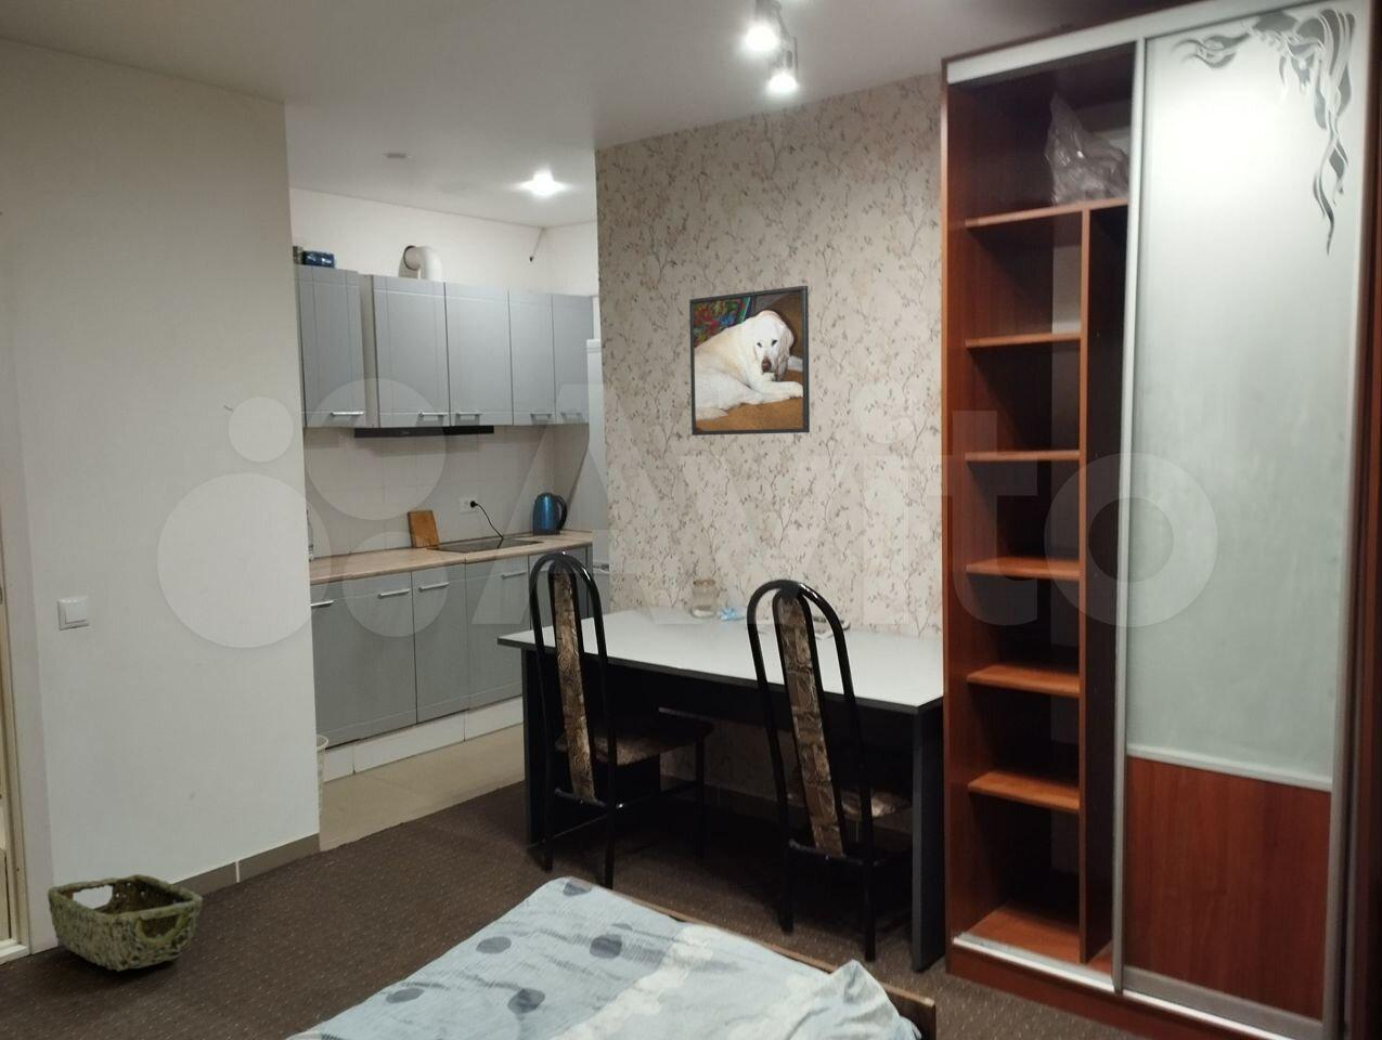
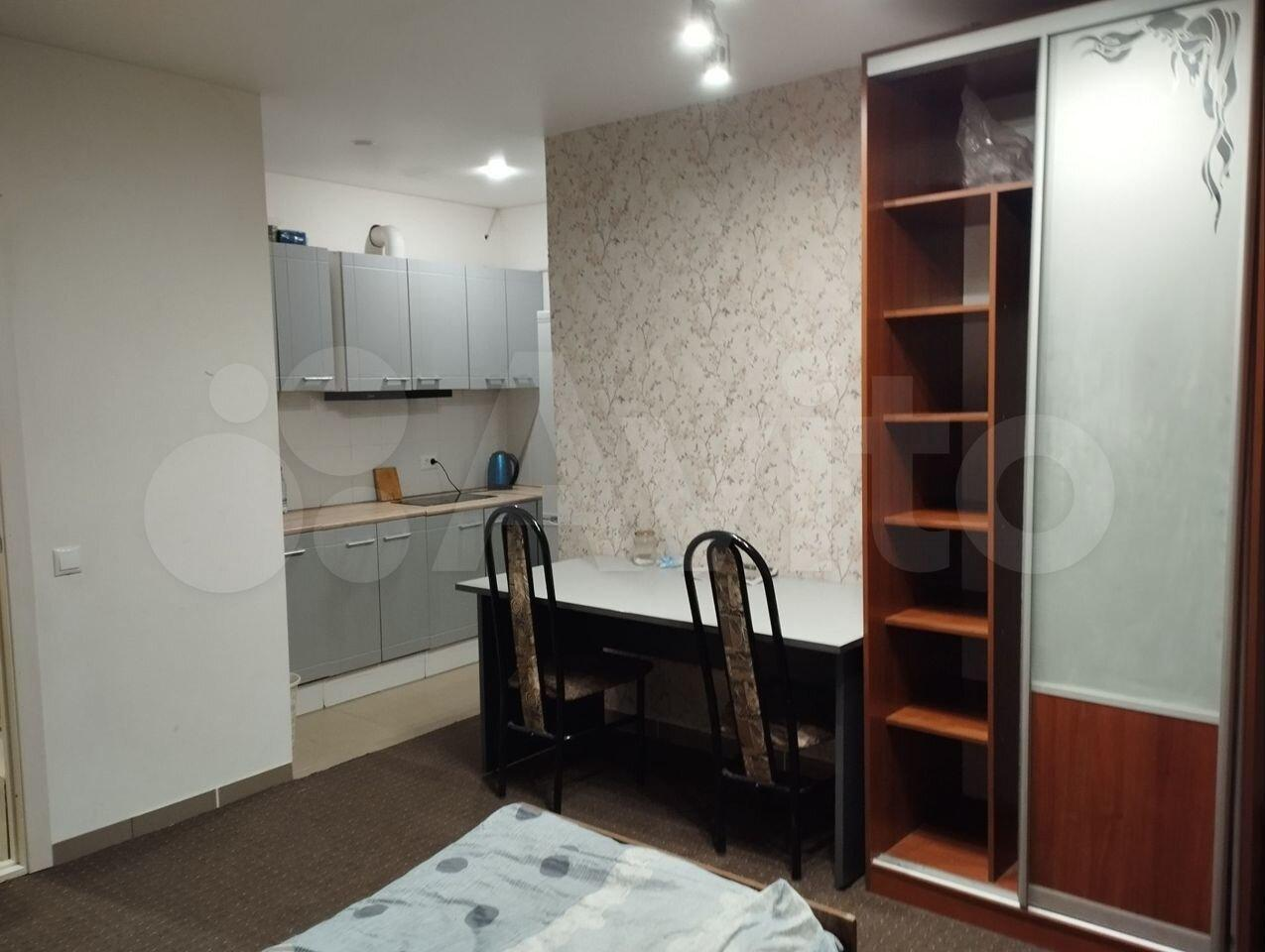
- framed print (747, 363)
- woven basket (127, 919)
